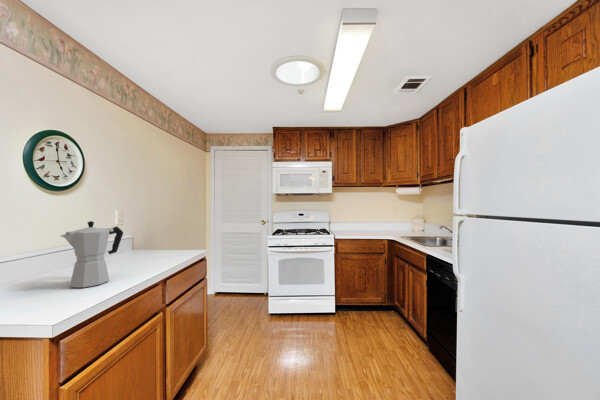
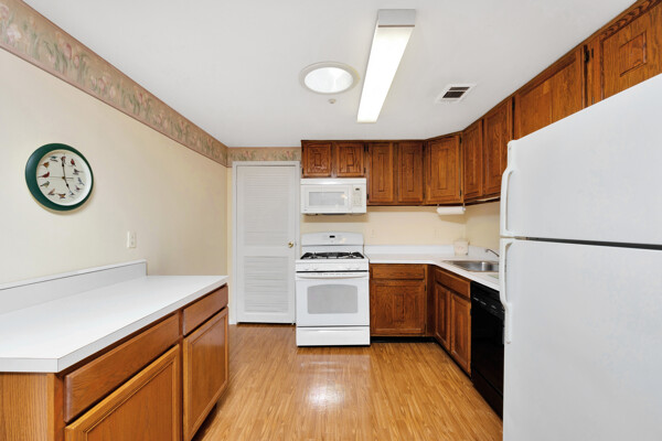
- moka pot (94, 251)
